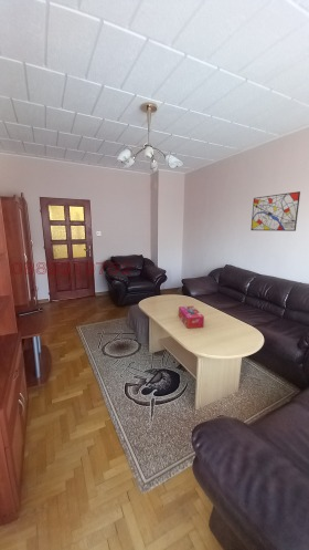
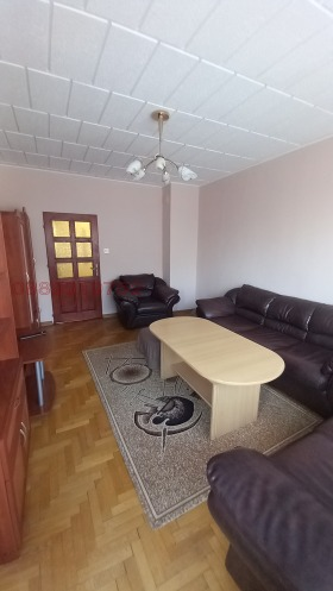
- tissue box (190, 315)
- wall art (273, 212)
